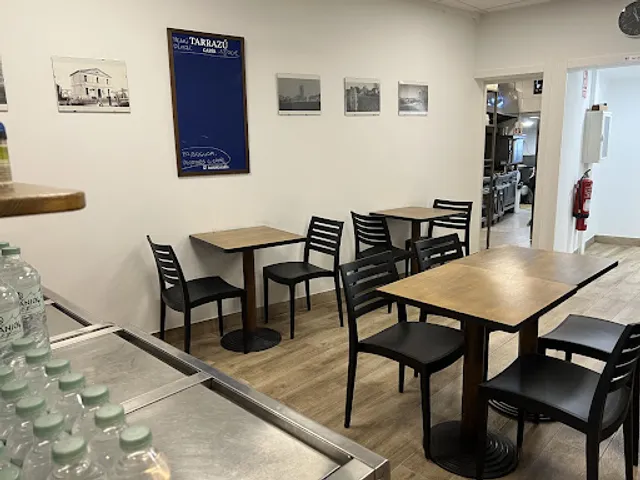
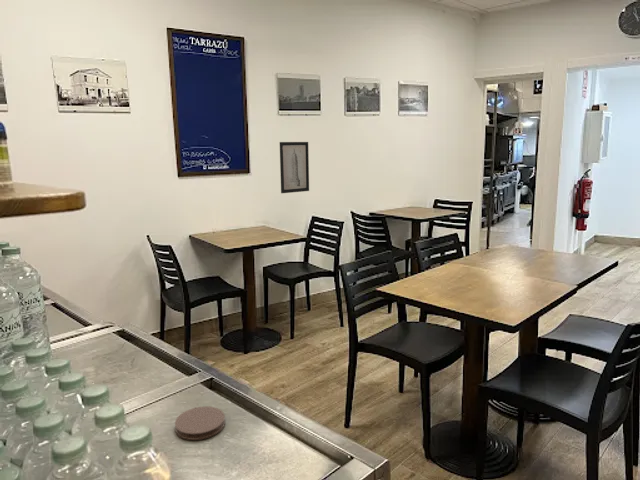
+ wall art (294, 167)
+ coaster (200, 422)
